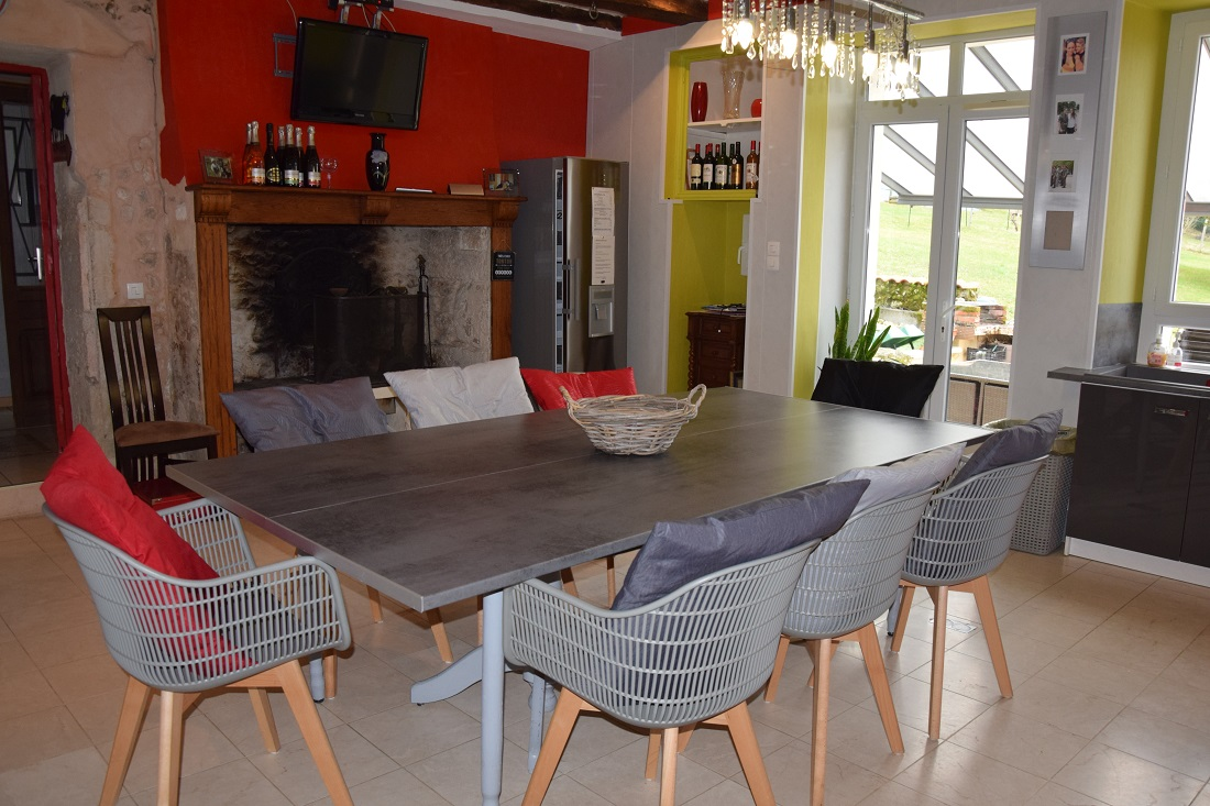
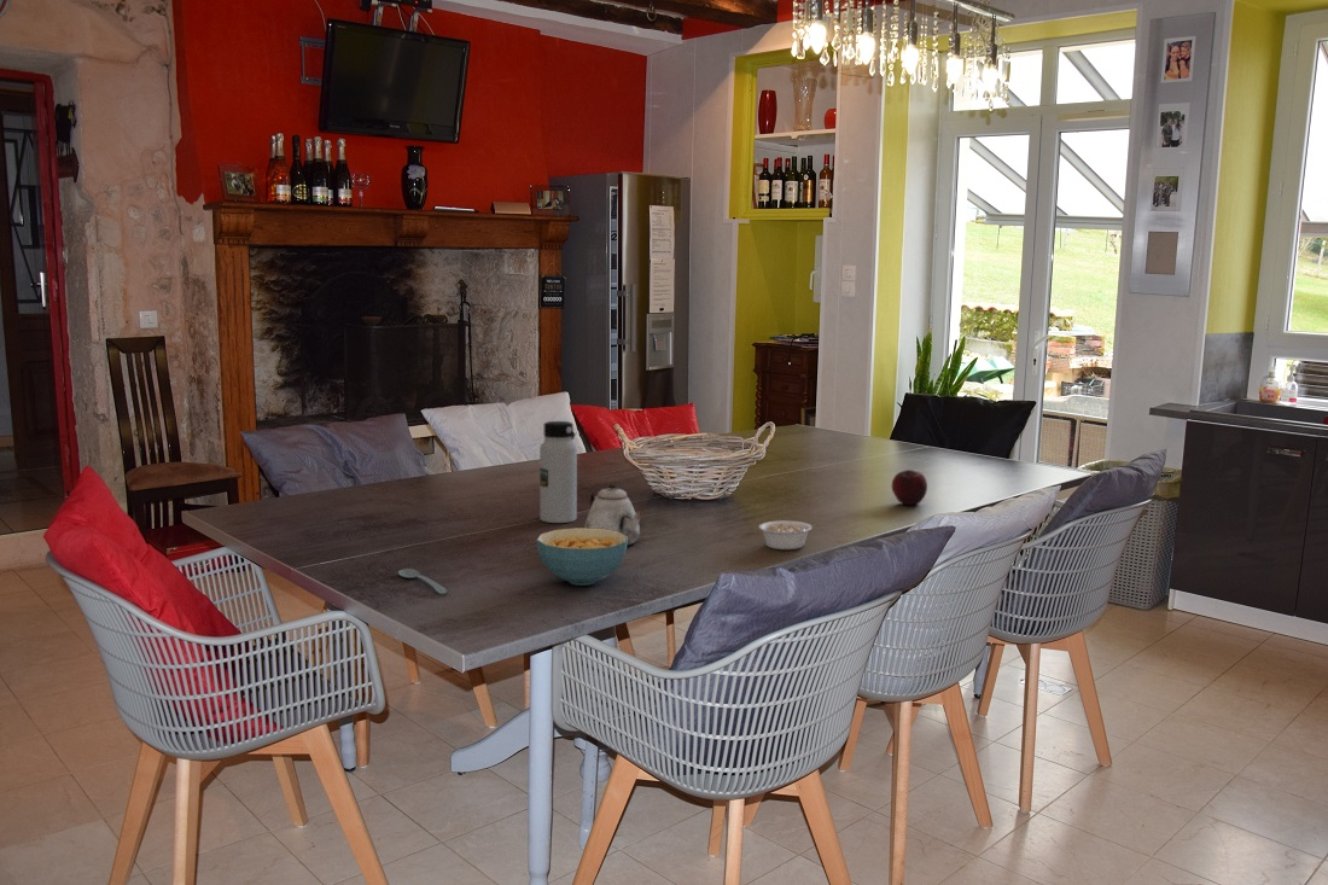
+ fruit (909, 487)
+ cereal bowl (582, 559)
+ spoon (423, 578)
+ water bottle (558, 471)
+ legume (786, 534)
+ teapot (615, 514)
